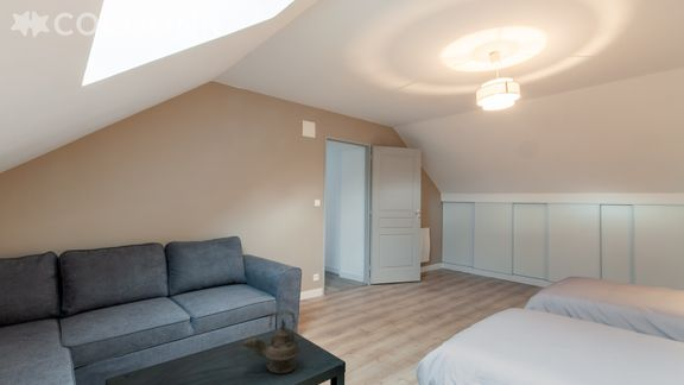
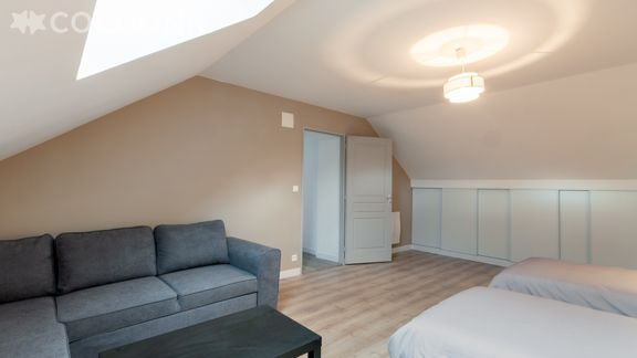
- teapot (271, 340)
